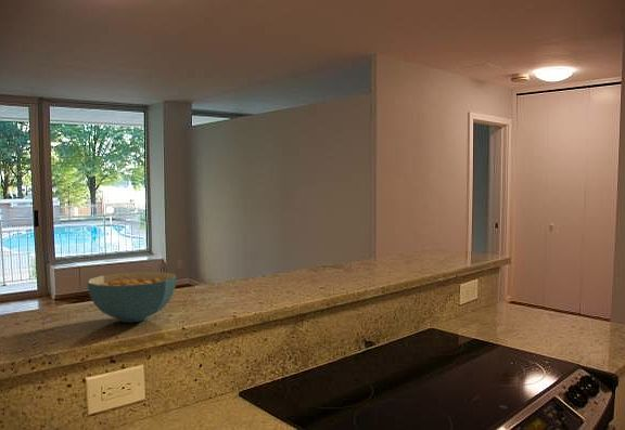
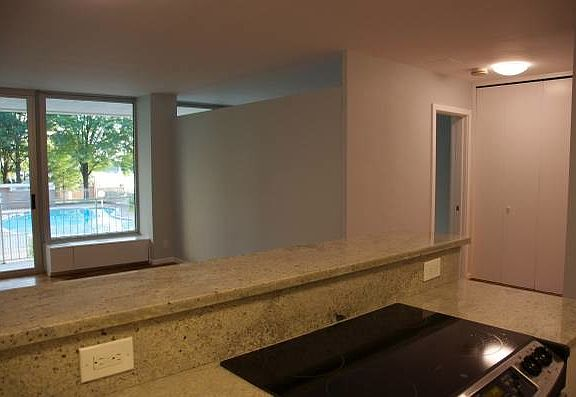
- cereal bowl (133, 298)
